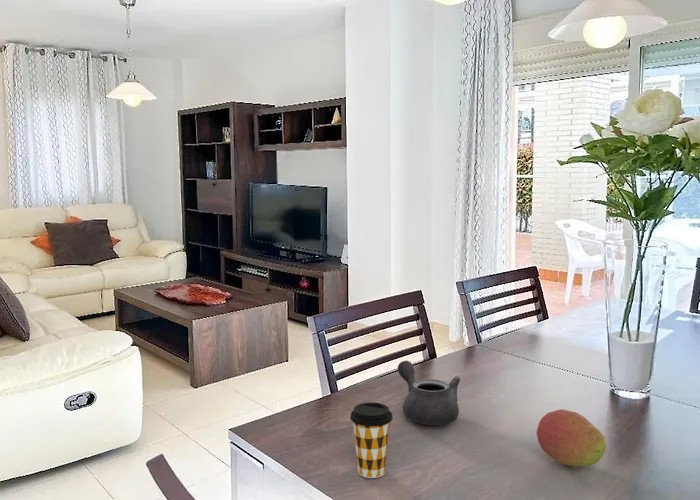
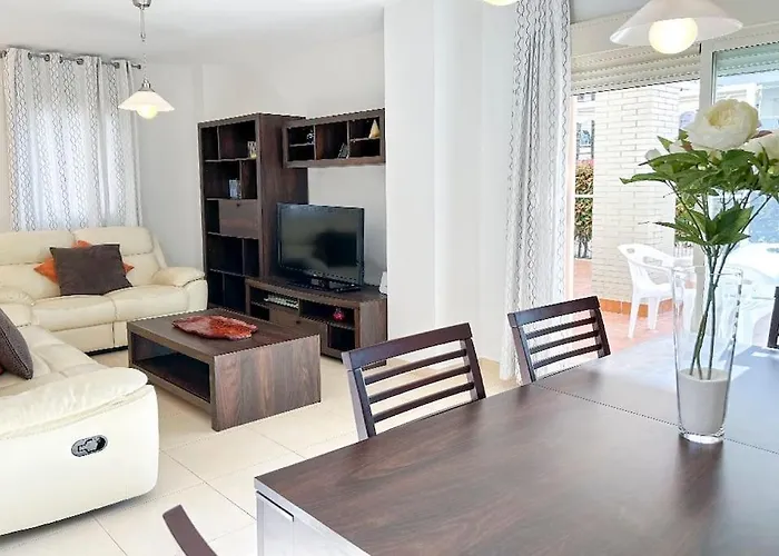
- coffee cup (371, 440)
- fruit (569, 438)
- teapot (425, 390)
